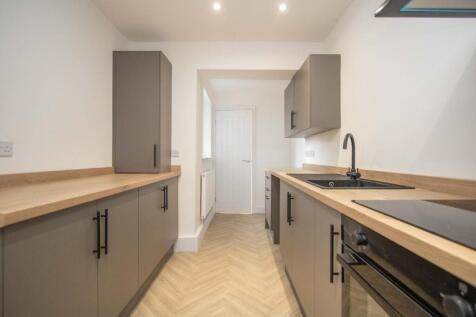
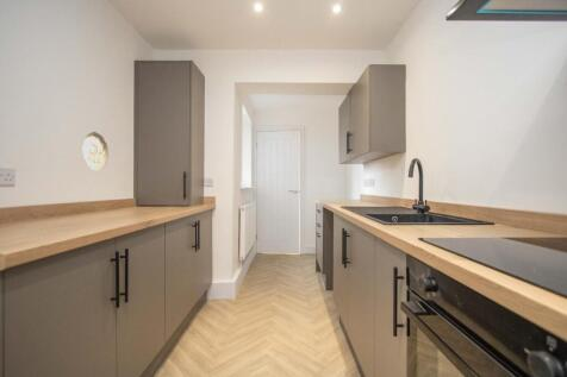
+ decorative plate (94, 151)
